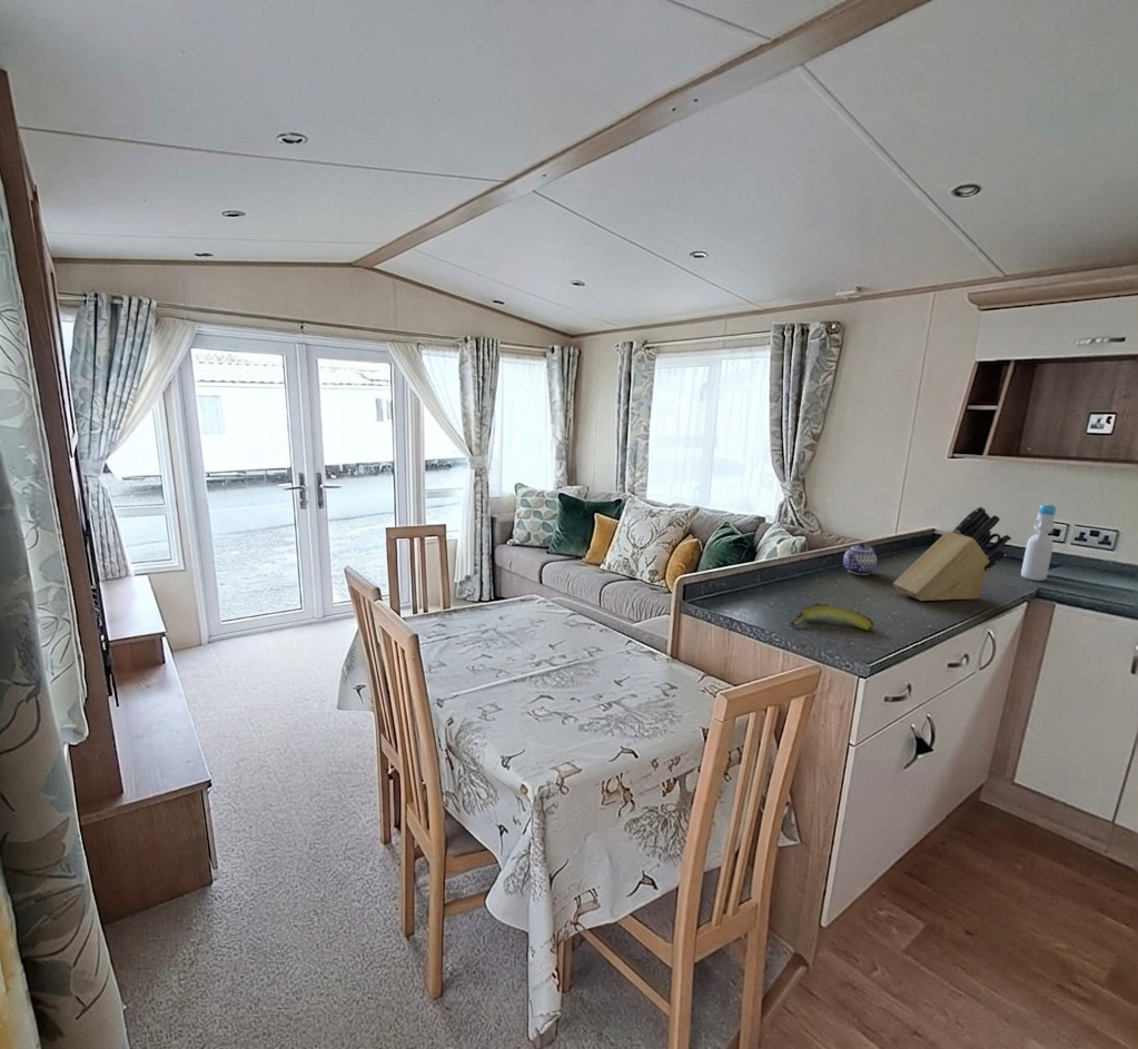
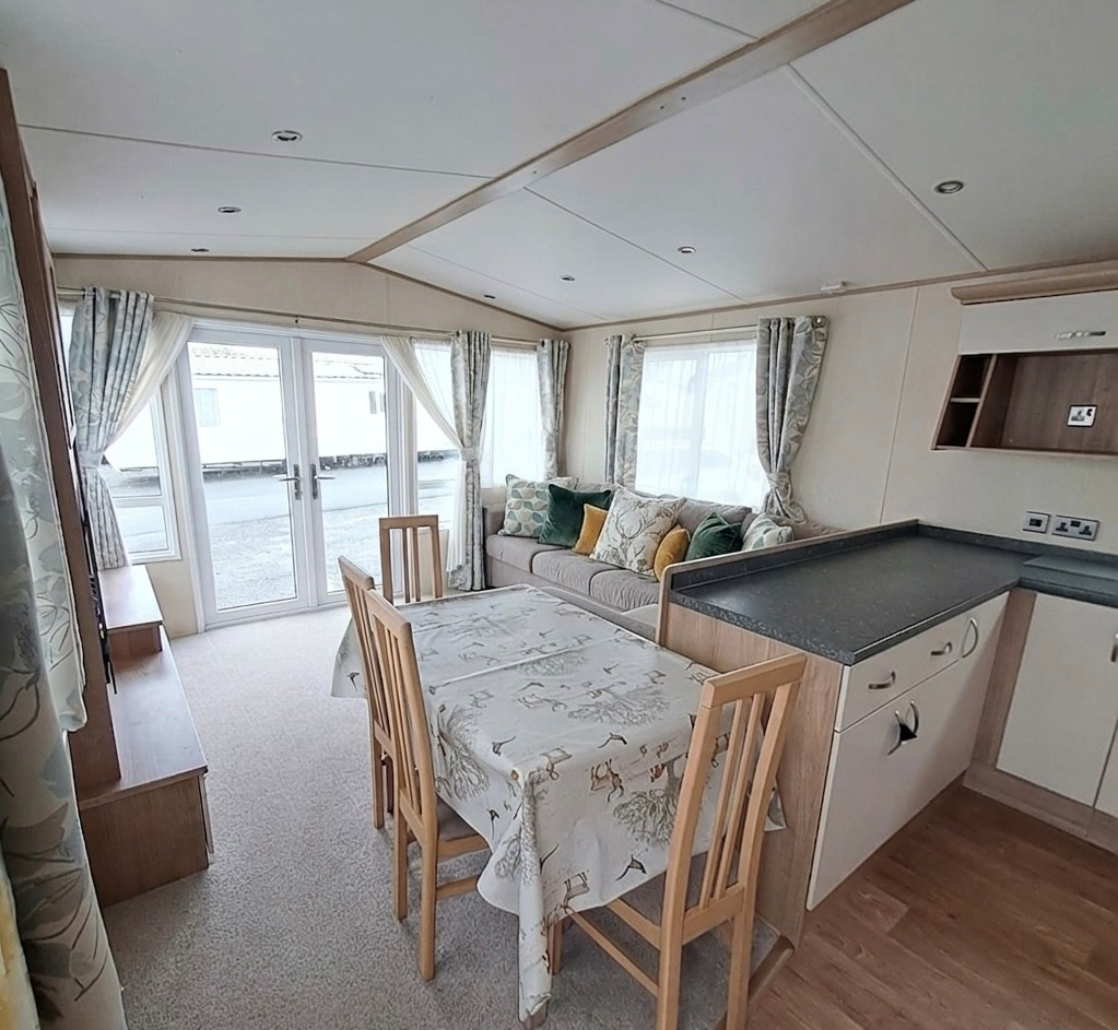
- knife block (953, 552)
- bottle (1040, 541)
- banana (830, 617)
- teapot (860, 557)
